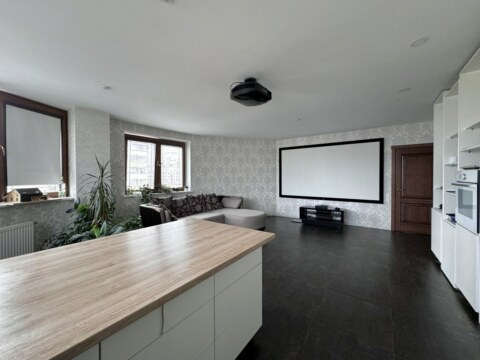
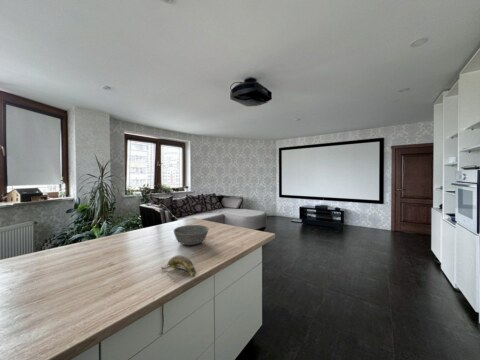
+ banana (179, 264)
+ bowl (191, 235)
